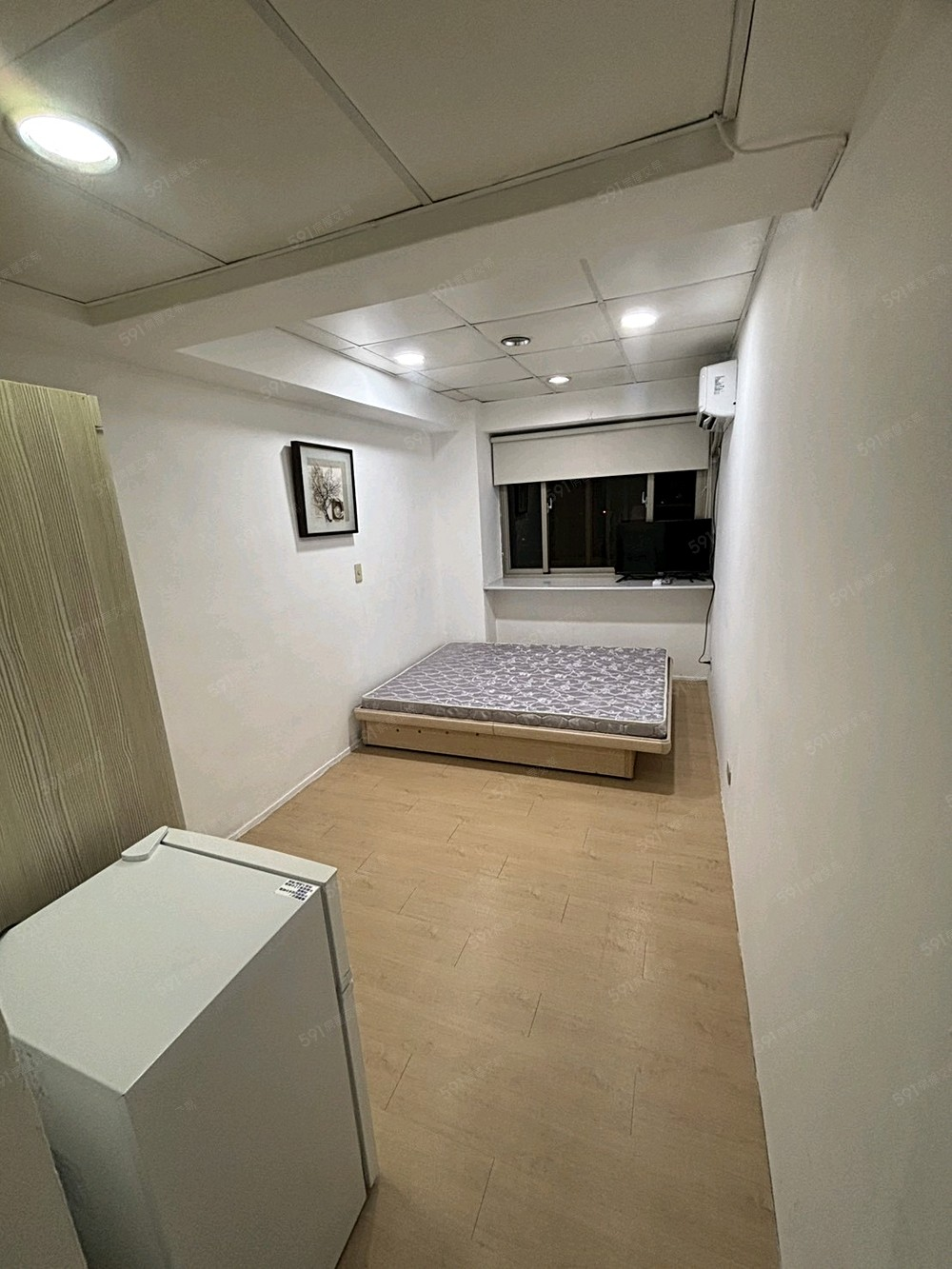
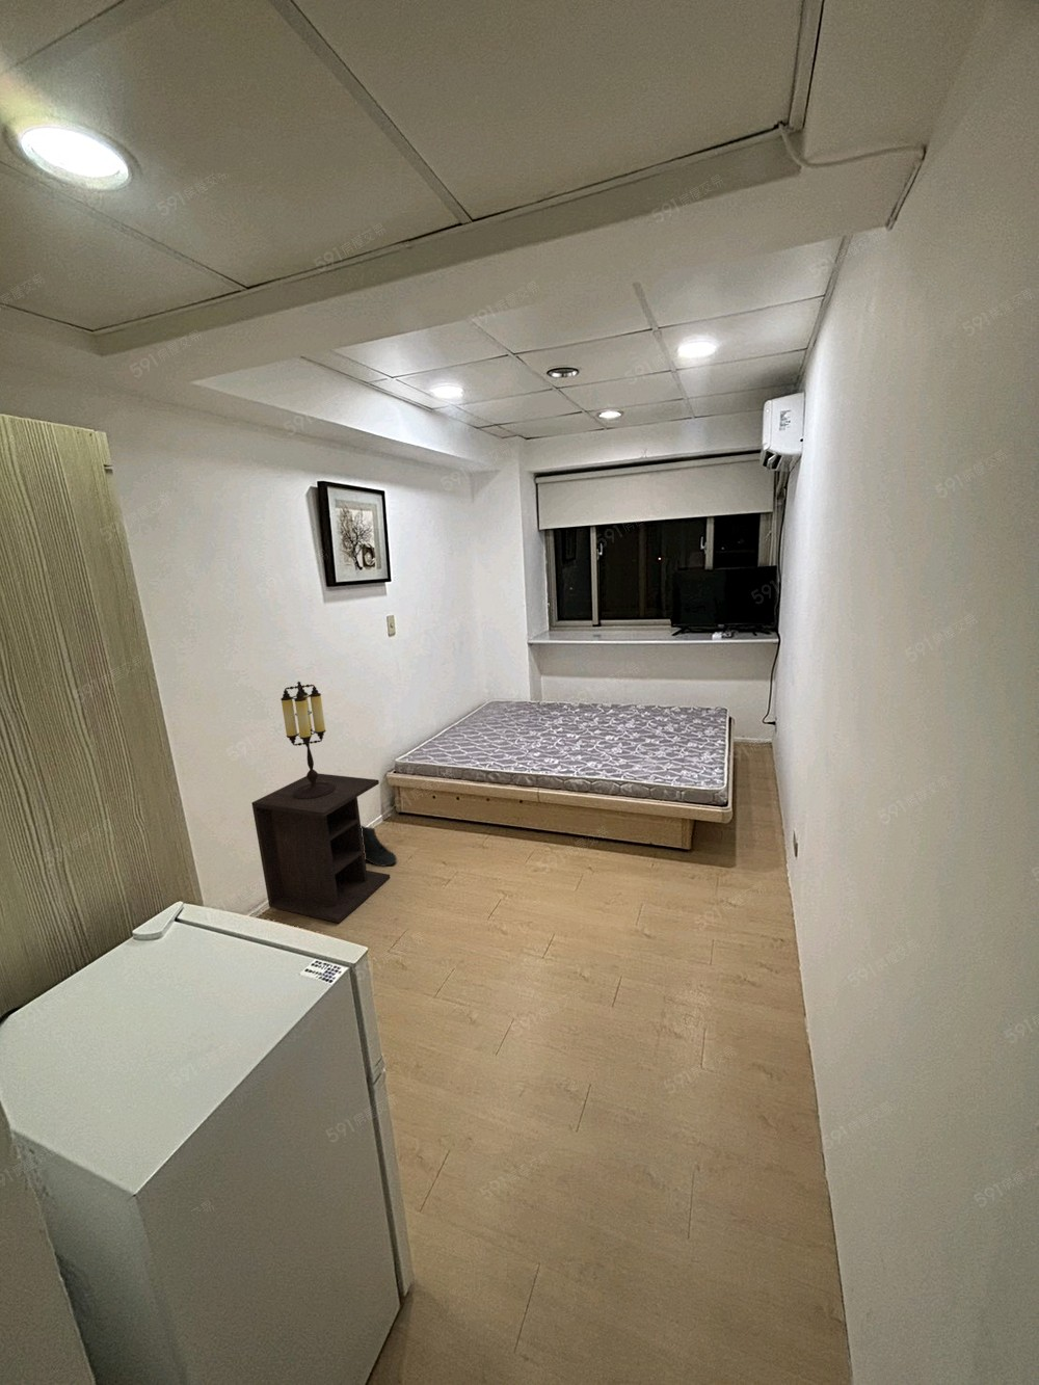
+ sneaker (369, 843)
+ nightstand (324, 841)
+ table lamp (307, 737)
